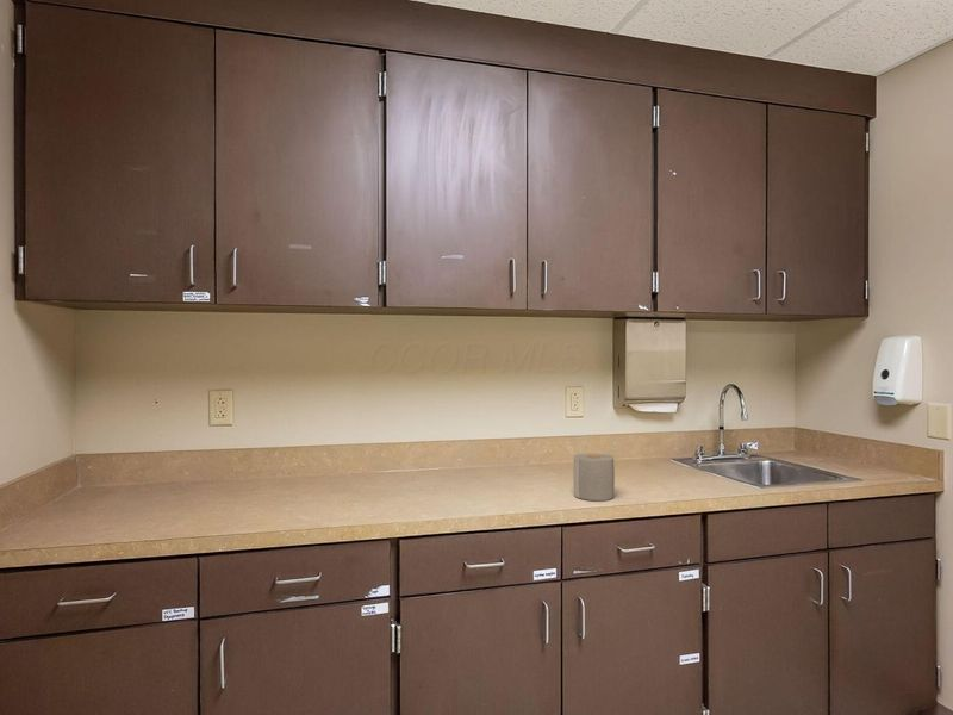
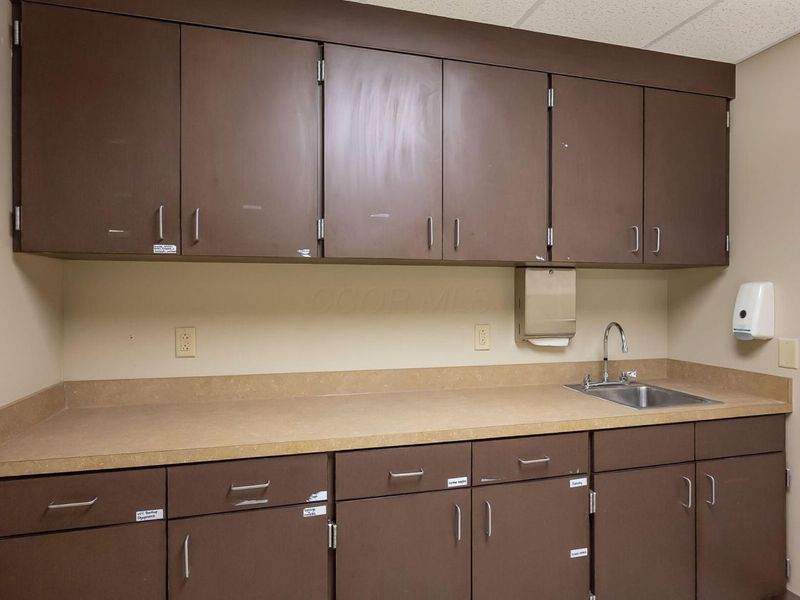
- paper towel roll (593, 475)
